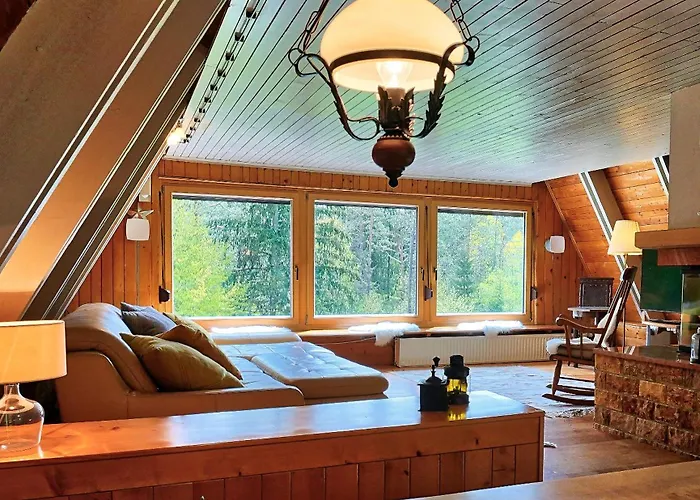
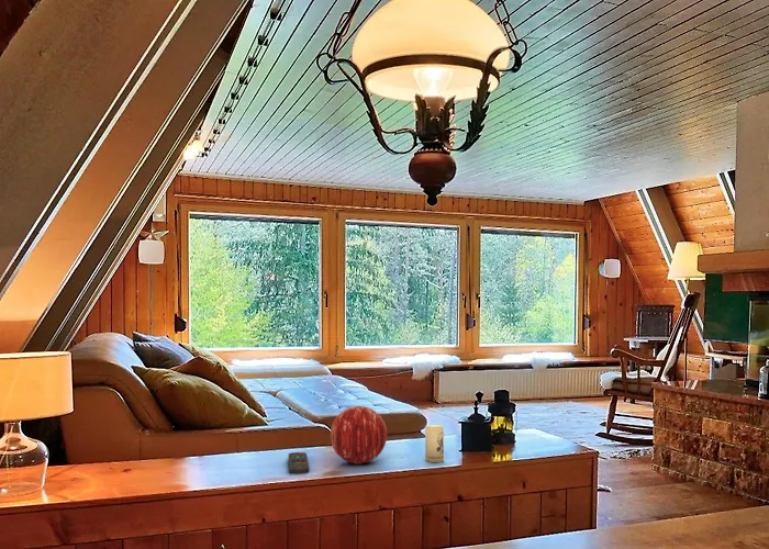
+ candle (434, 442)
+ remote control (298, 462)
+ decorative orb (358, 434)
